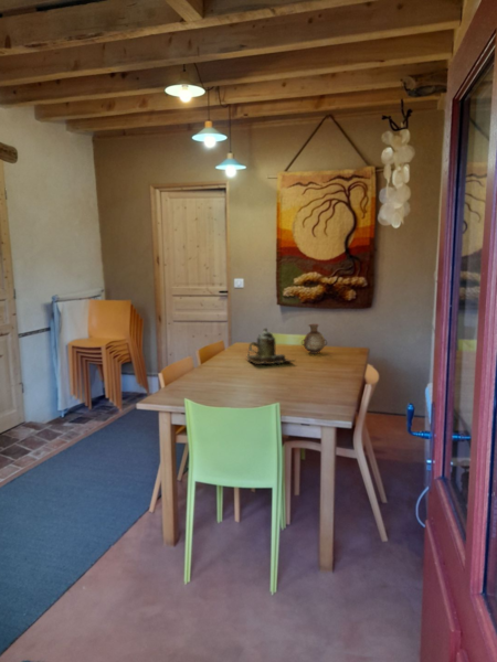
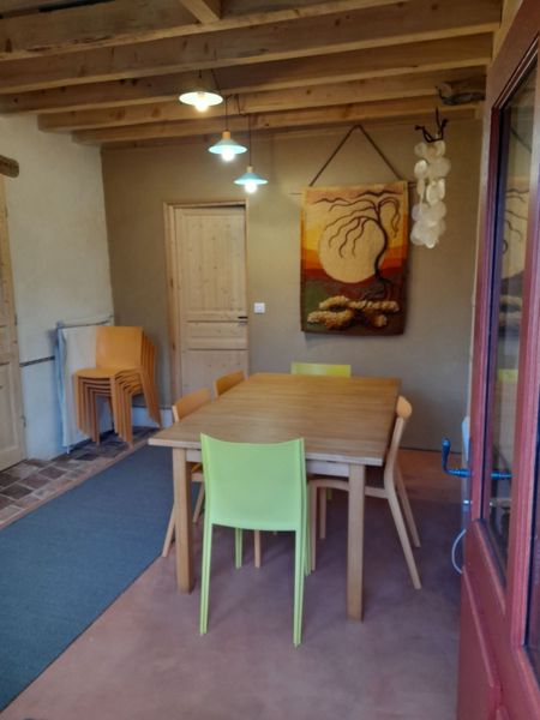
- teapot (269, 345)
- vase (314, 339)
